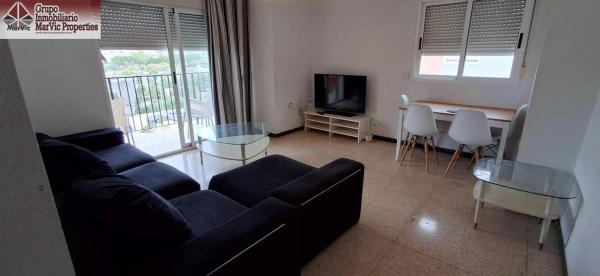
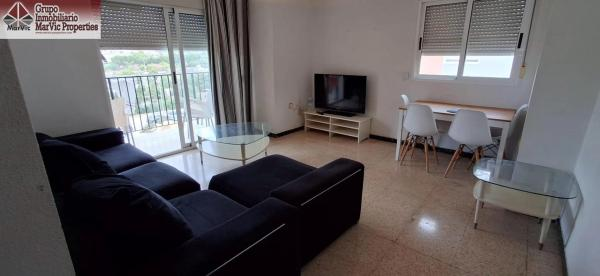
- potted plant (369, 130)
